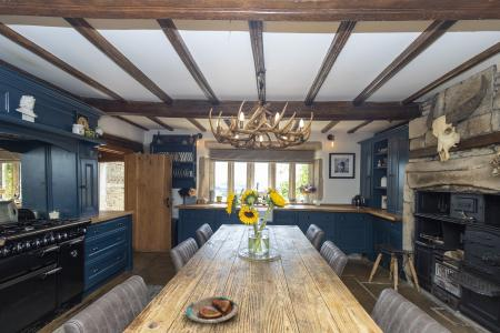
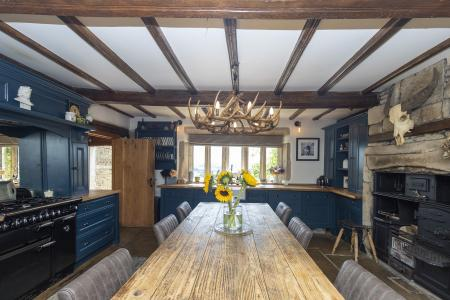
- plate (212, 307)
